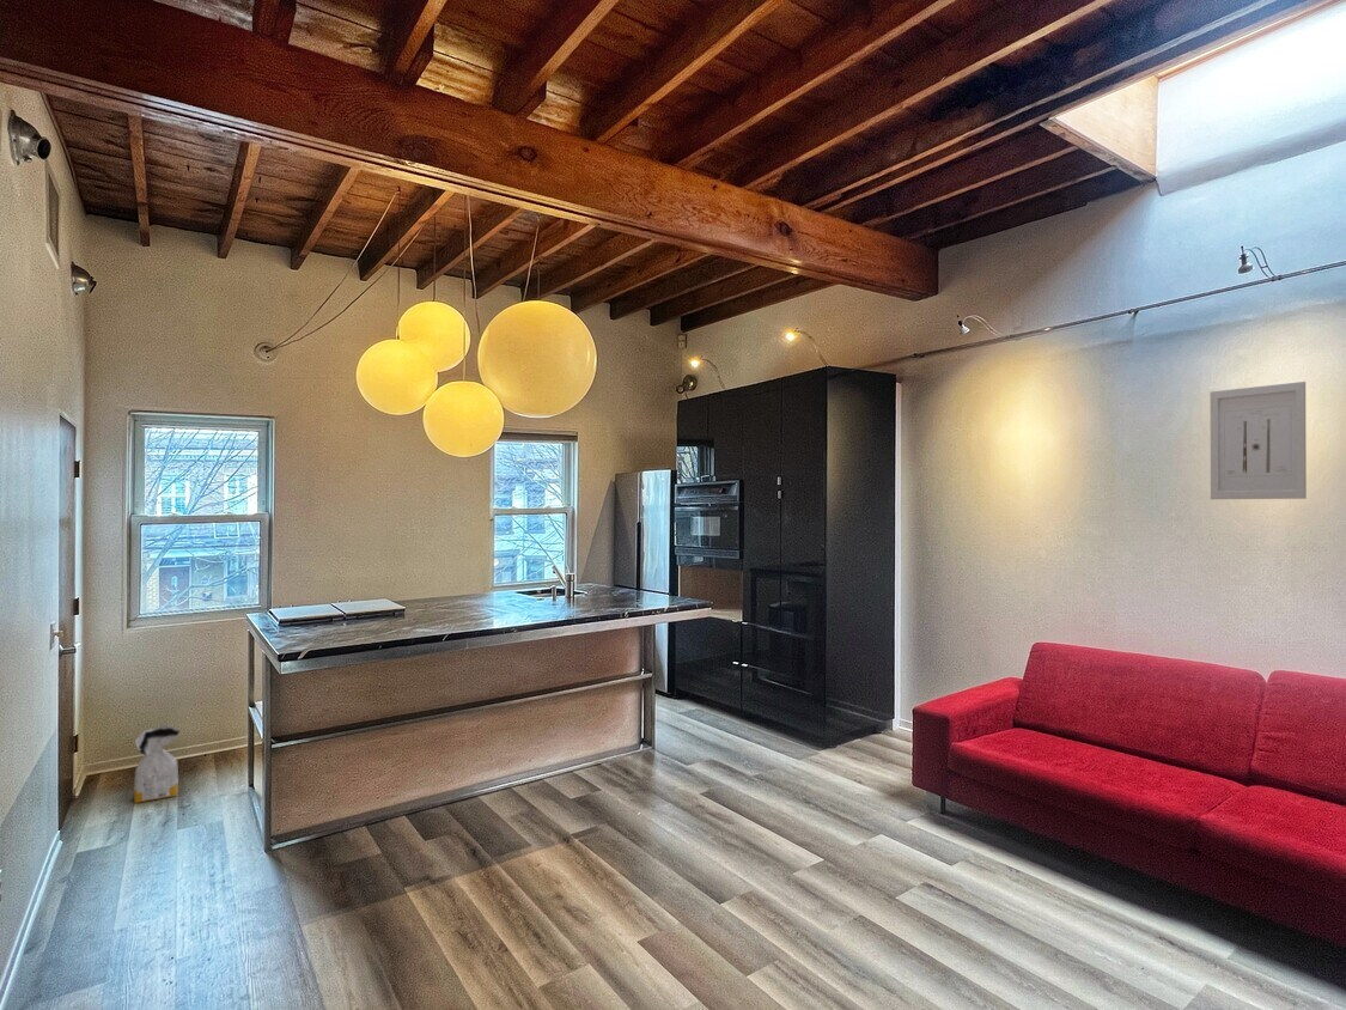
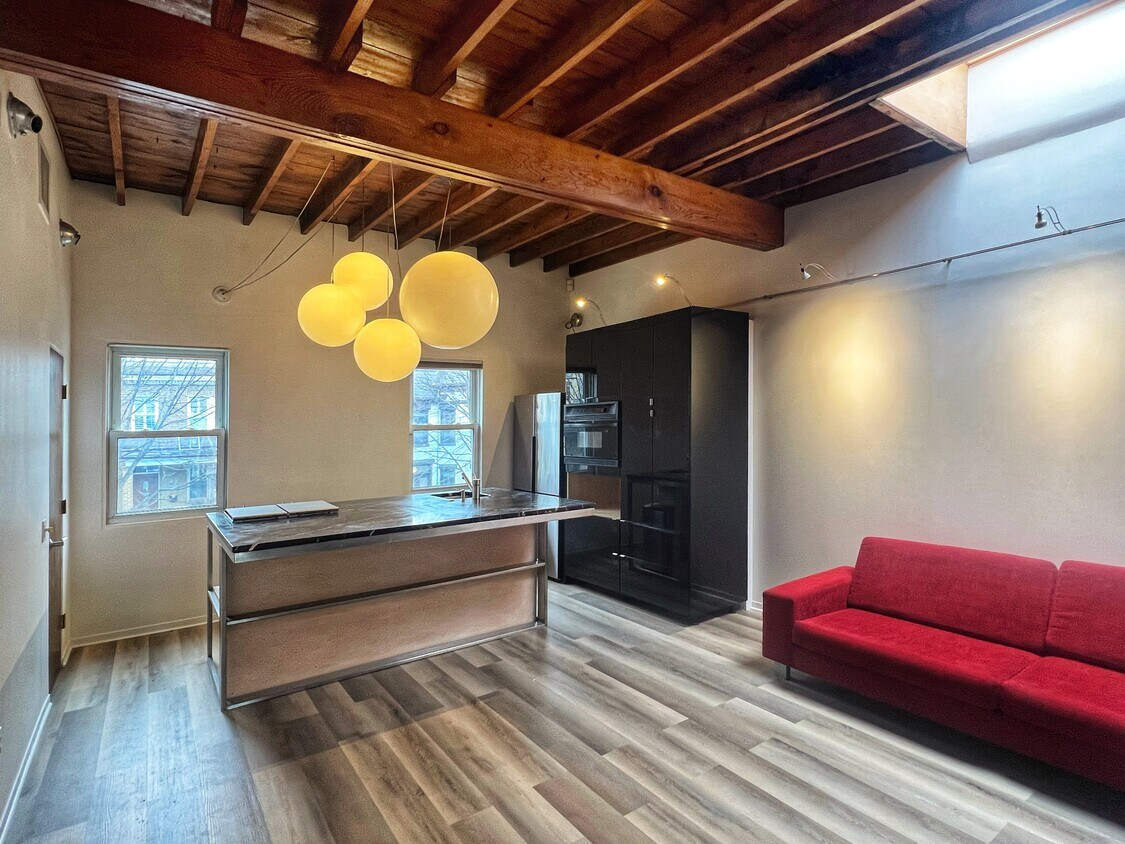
- bag (157, 759)
- wall art (1255, 443)
